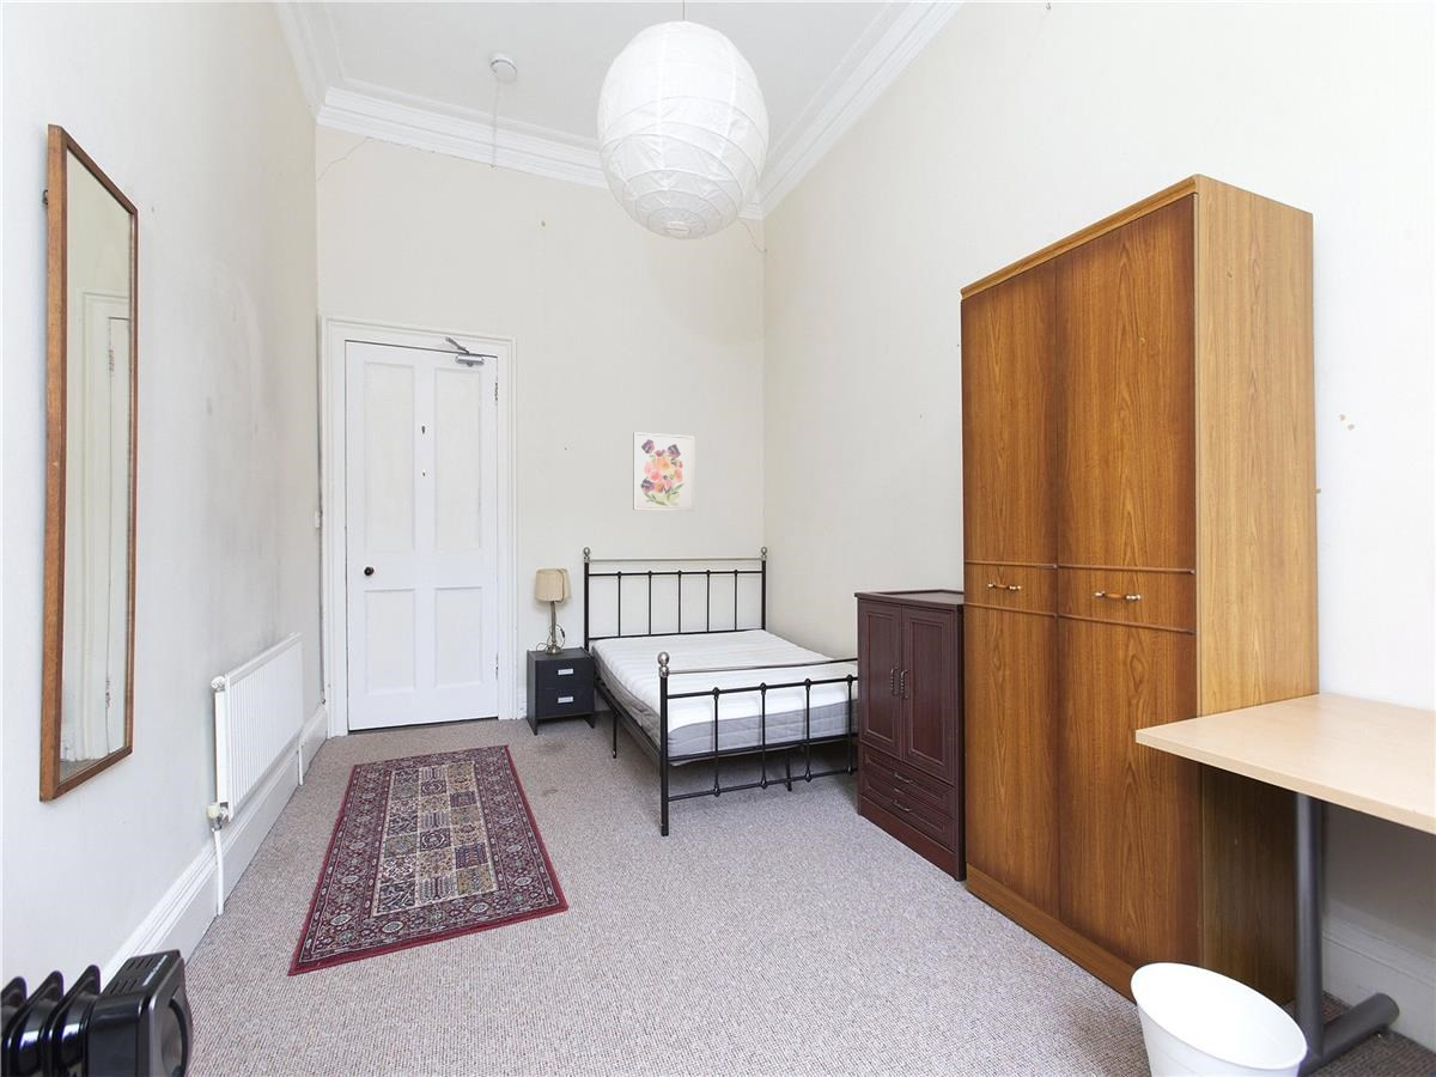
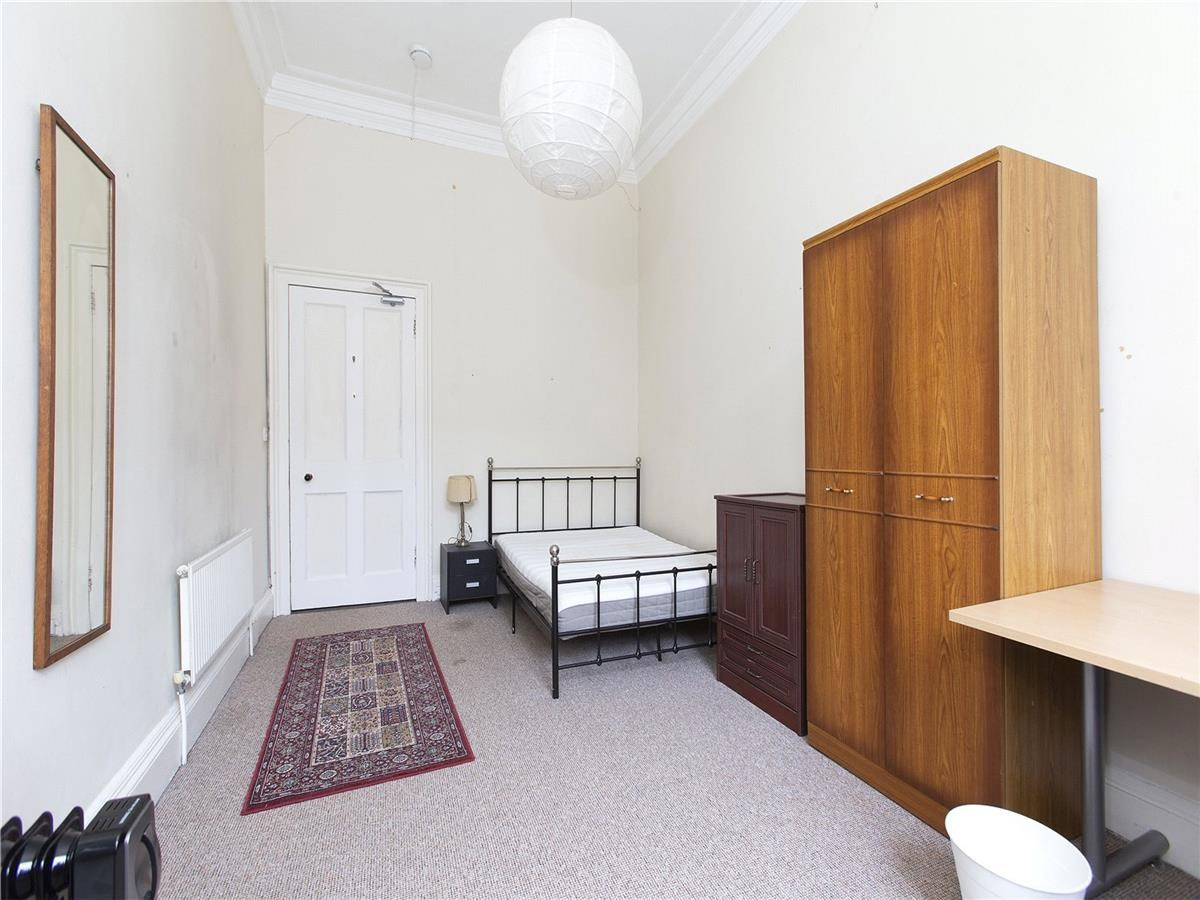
- wall art (664, 471)
